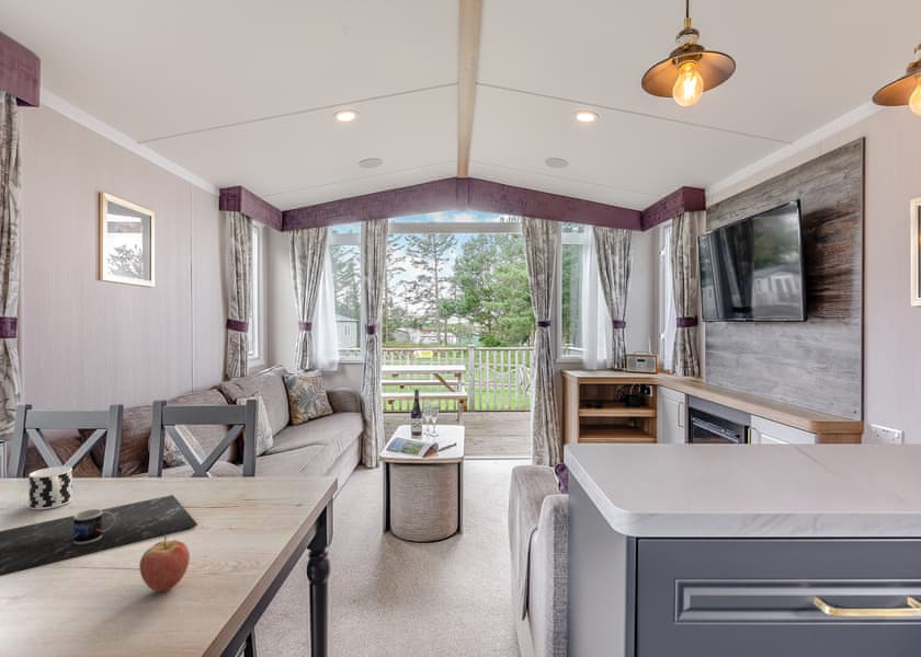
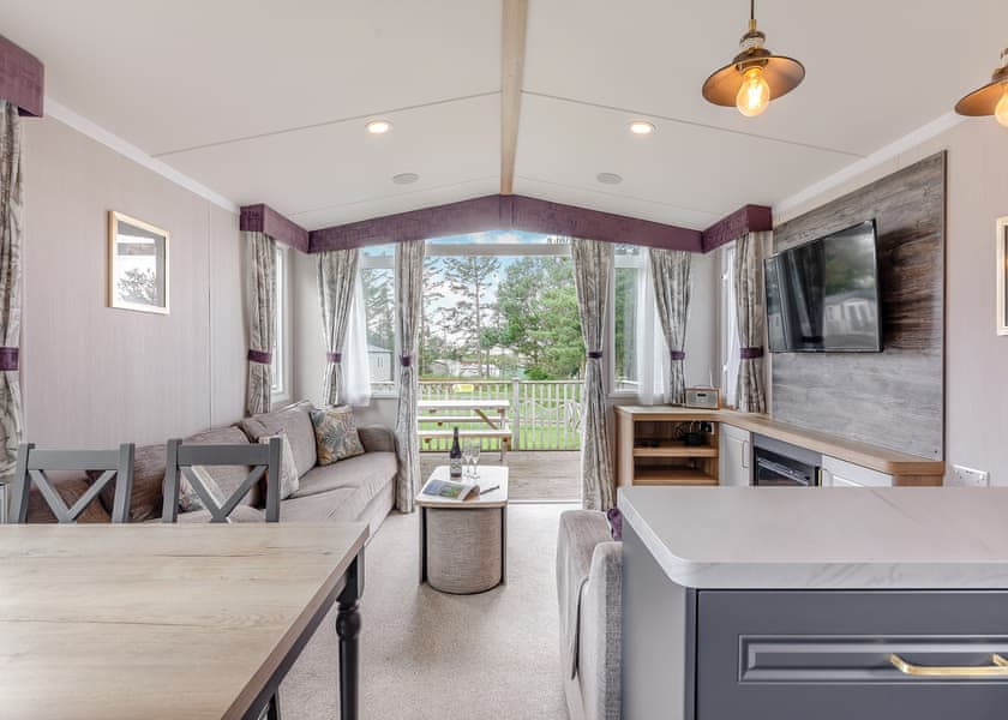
- fruit (164, 561)
- placemat (89, 518)
- cup (52, 488)
